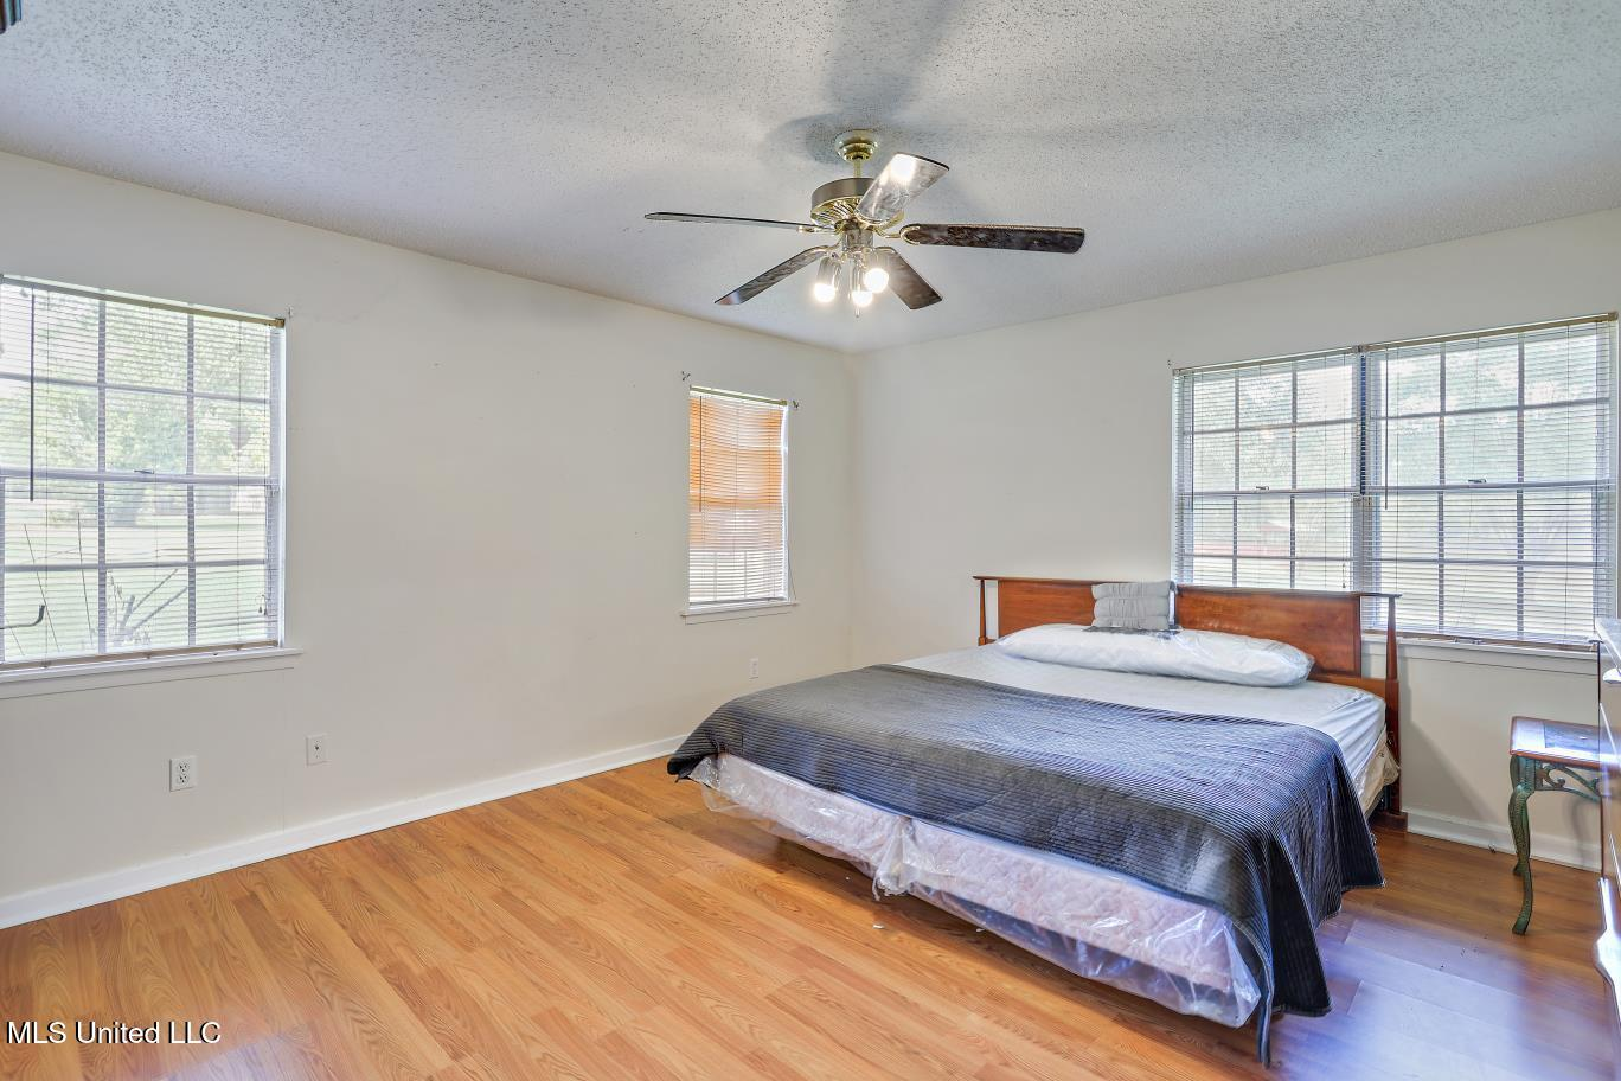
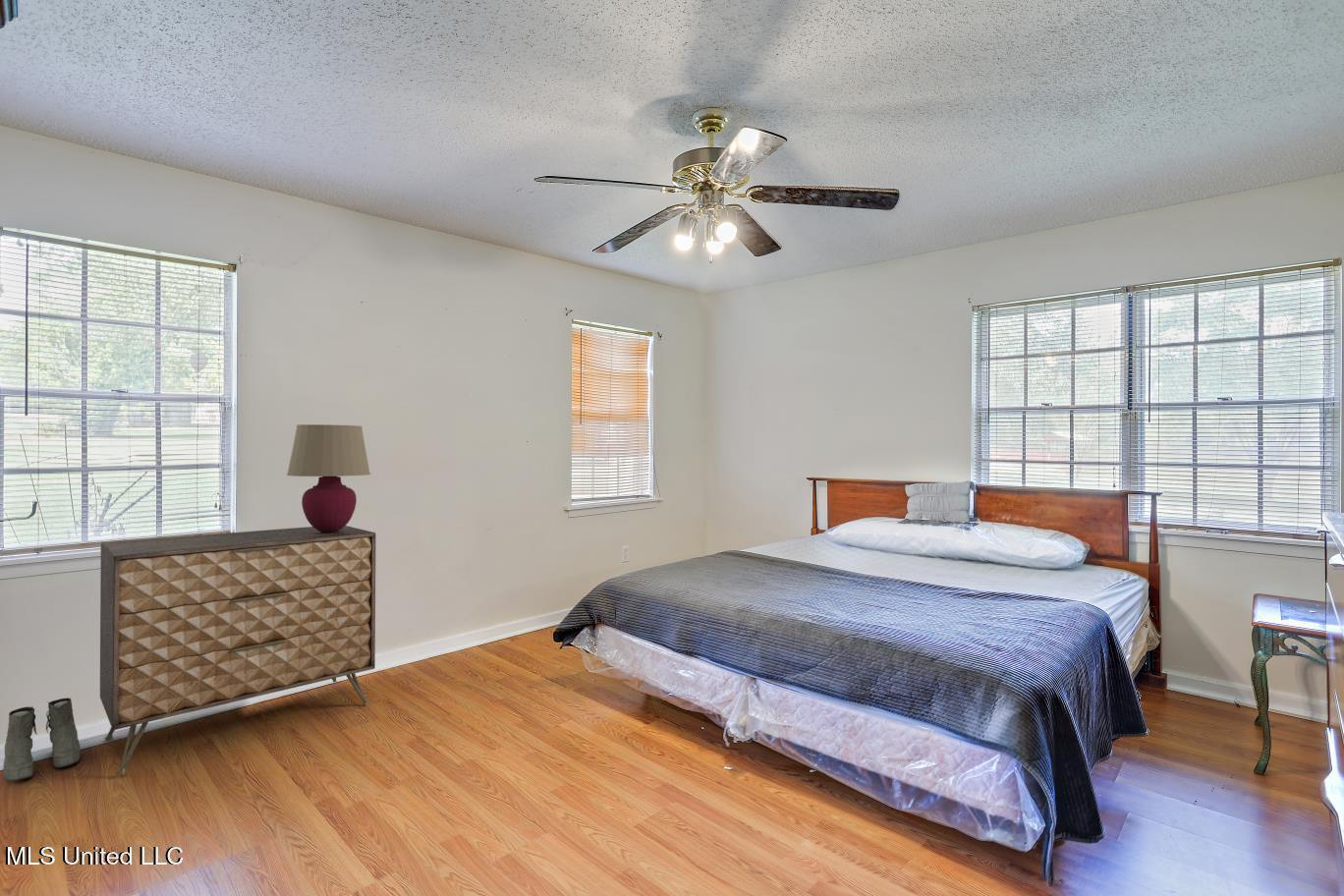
+ boots (47, 733)
+ dresser (247, 629)
+ table lamp (329, 477)
